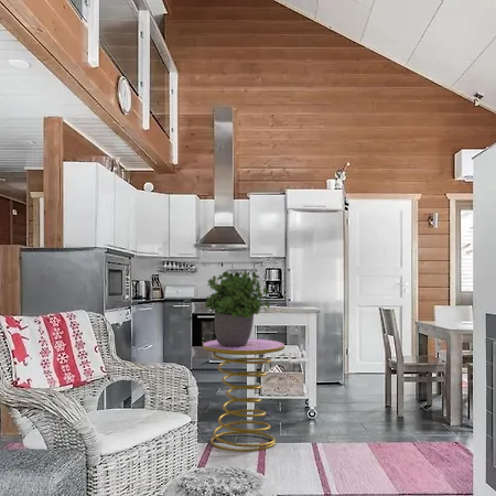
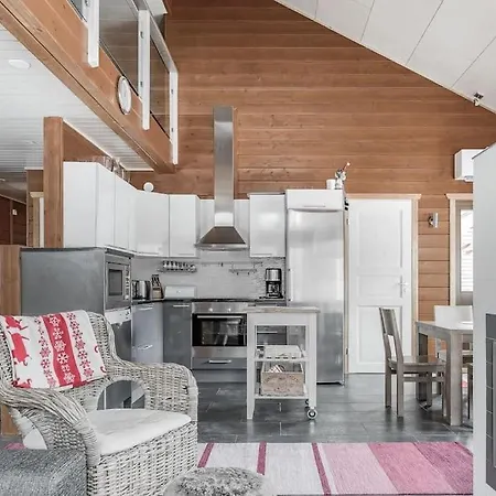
- side table (242, 388)
- potted plant (234, 306)
